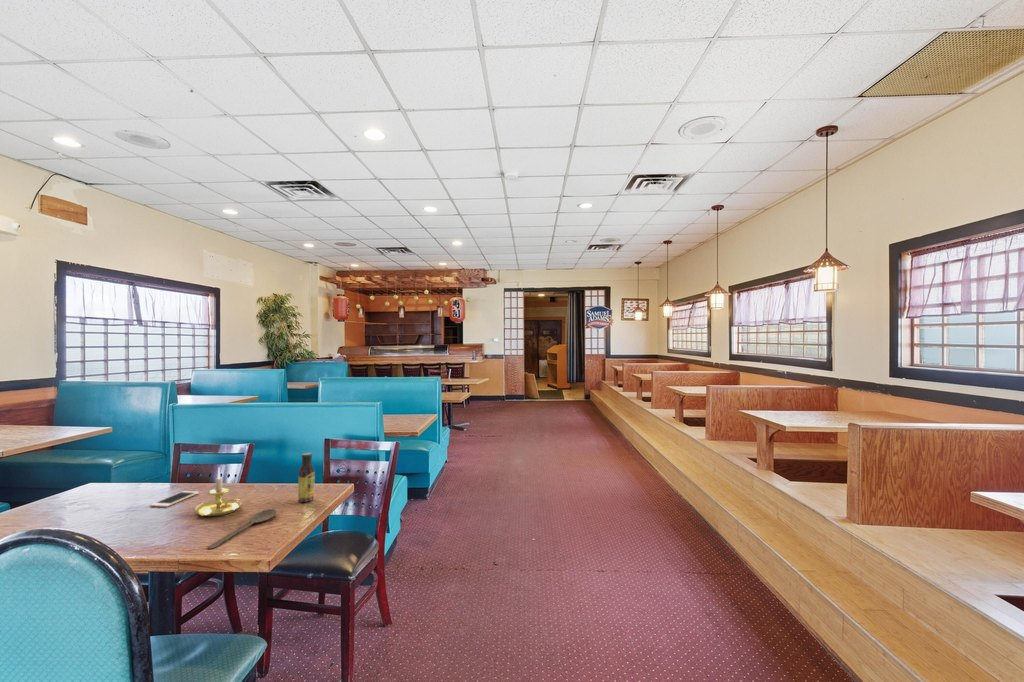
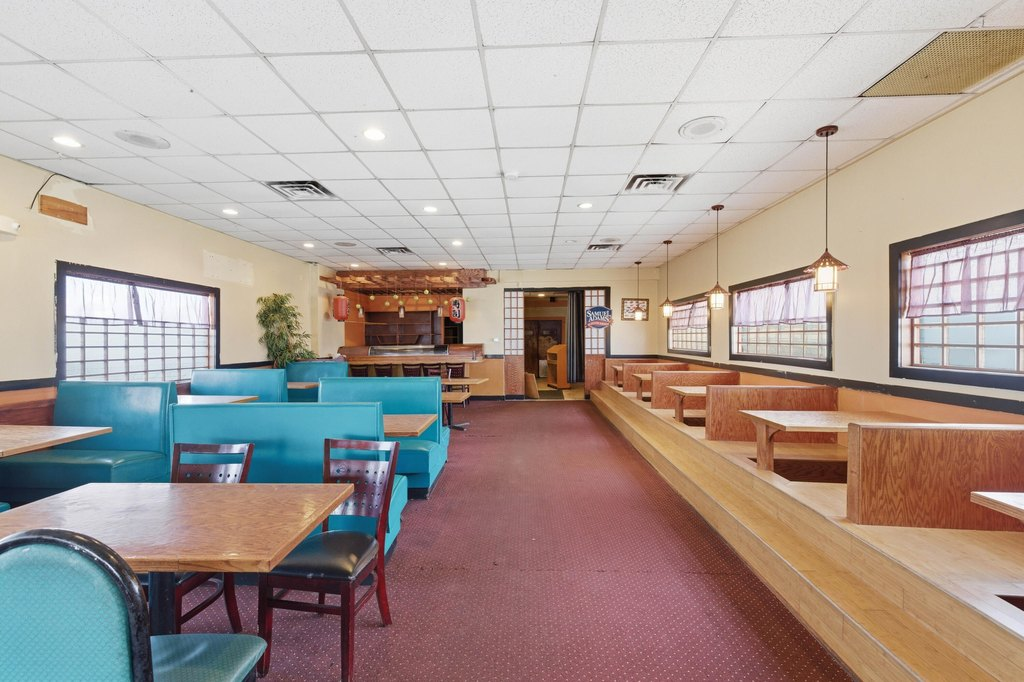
- wooden spoon (244, 527)
- cell phone (175, 498)
- candle holder (221, 489)
- sauce bottle (306, 477)
